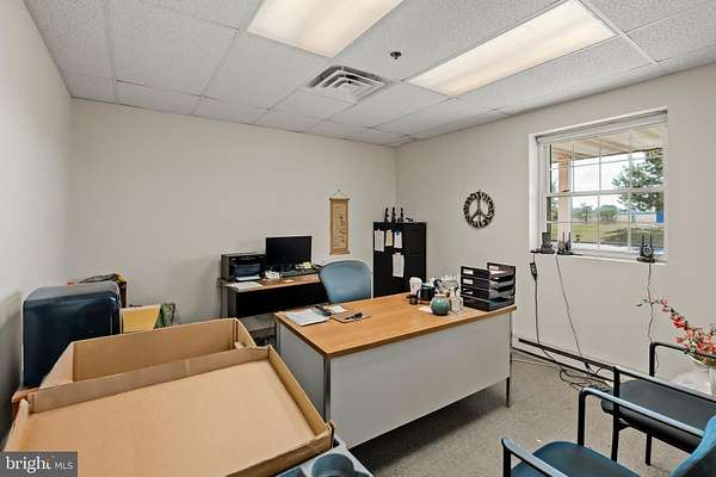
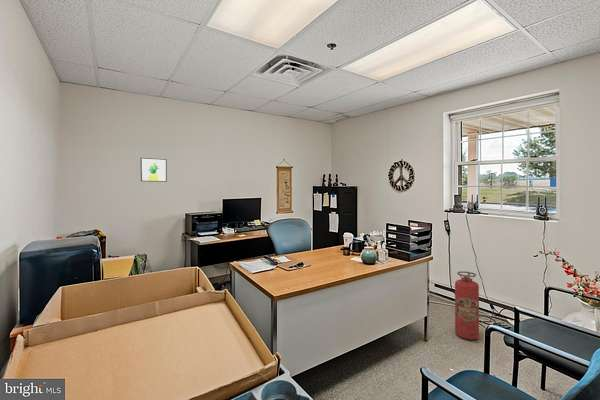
+ wall art (153, 170)
+ fire extinguisher (466, 304)
